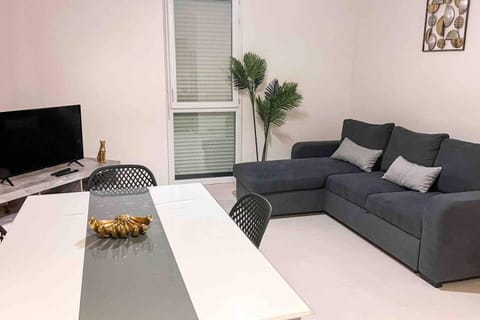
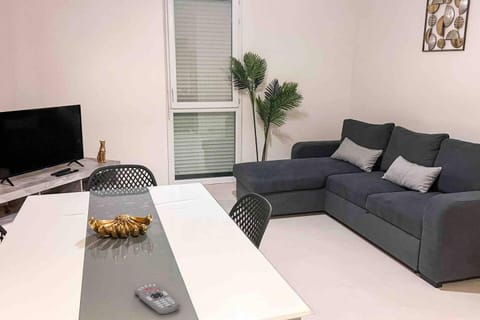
+ remote control (157, 298)
